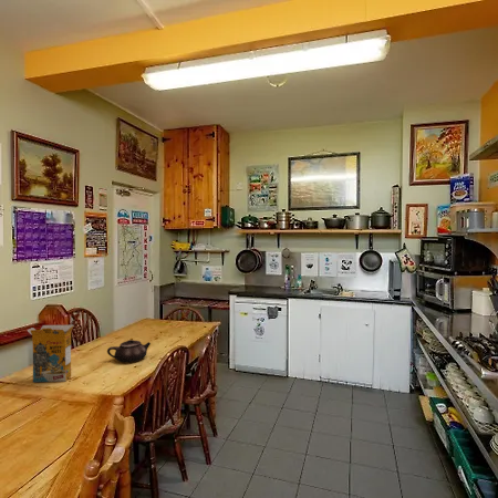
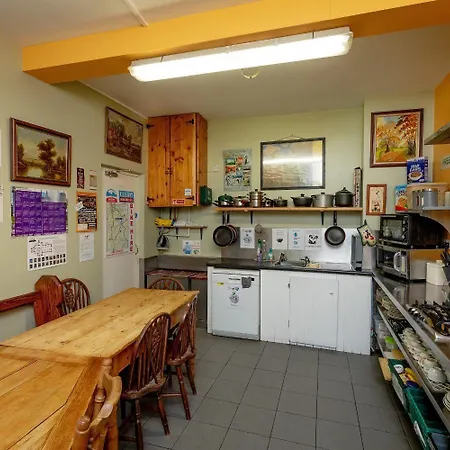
- teapot (129, 349)
- cereal box (52, 351)
